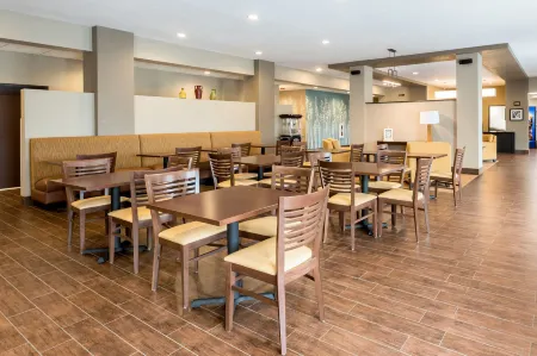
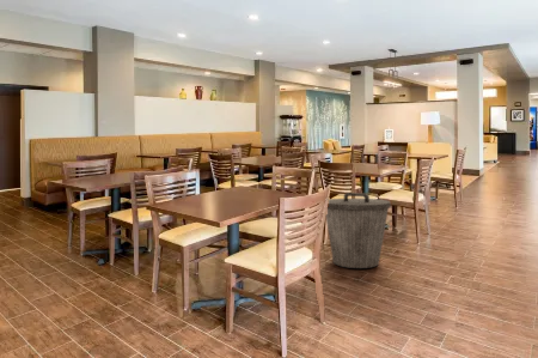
+ trash can (355, 227)
